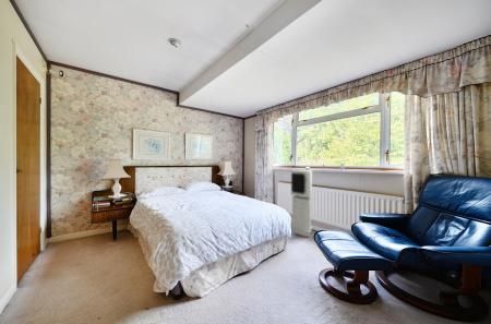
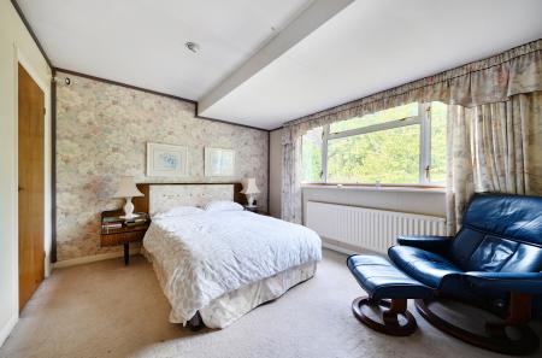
- air purifier (304, 201)
